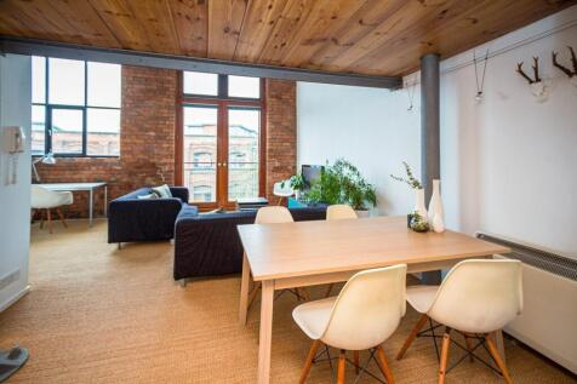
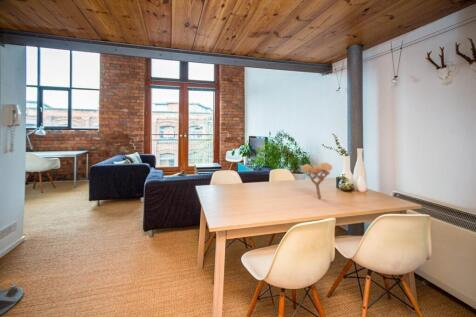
+ flower (318, 181)
